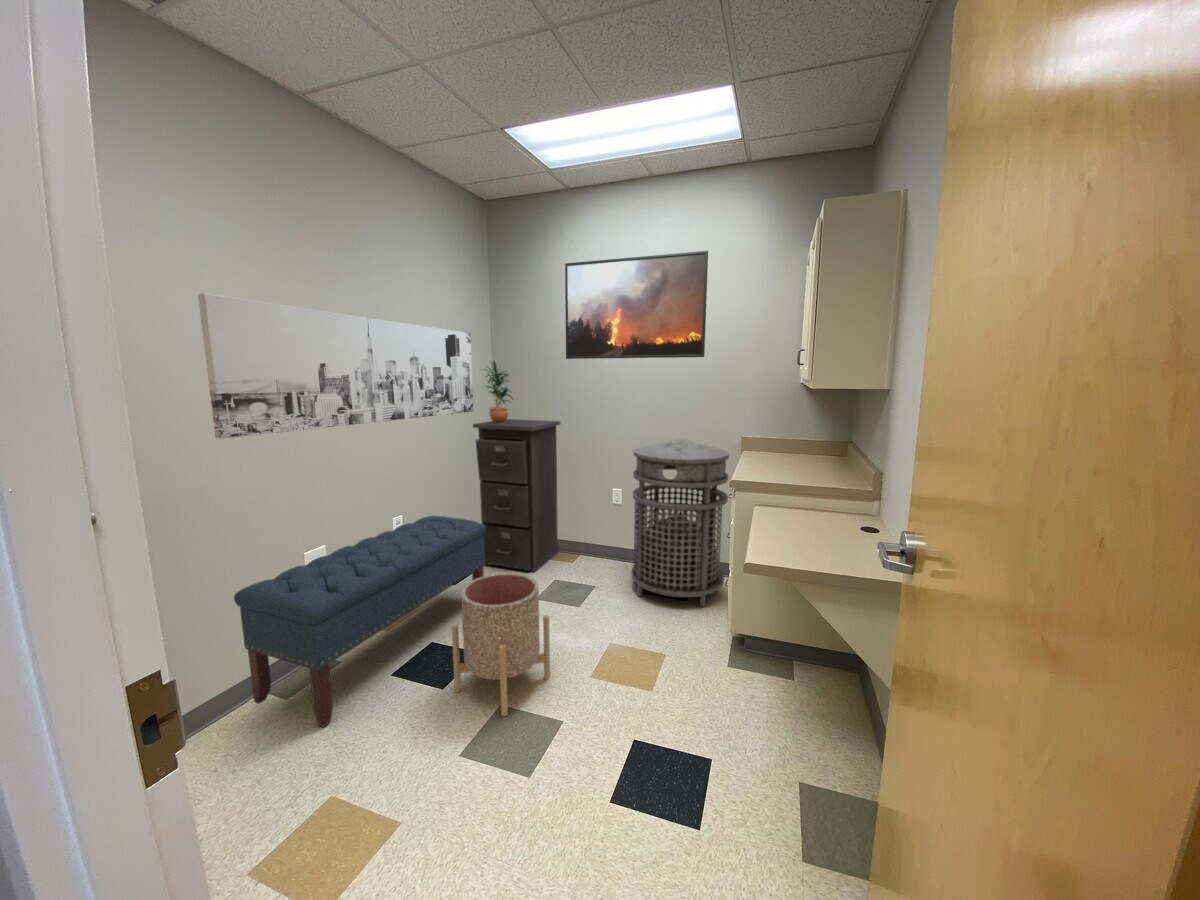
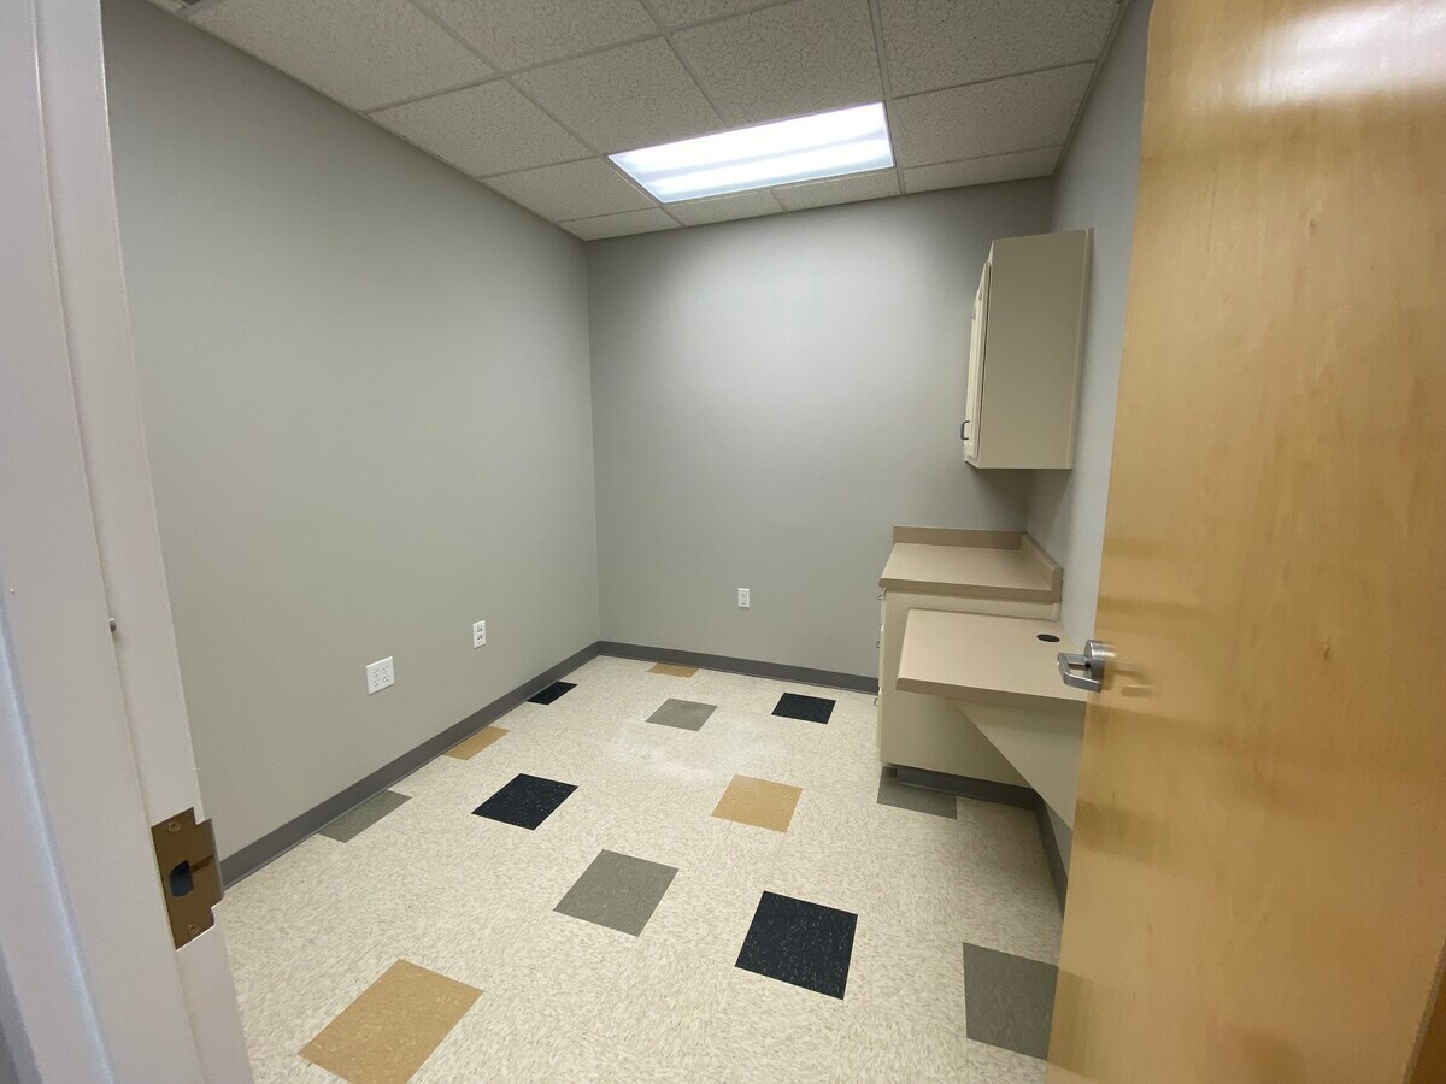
- wall art (378, 371)
- planter (502, 636)
- potted plant (497, 391)
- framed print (632, 308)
- filing cabinet (517, 493)
- bench (386, 595)
- trash can (678, 514)
